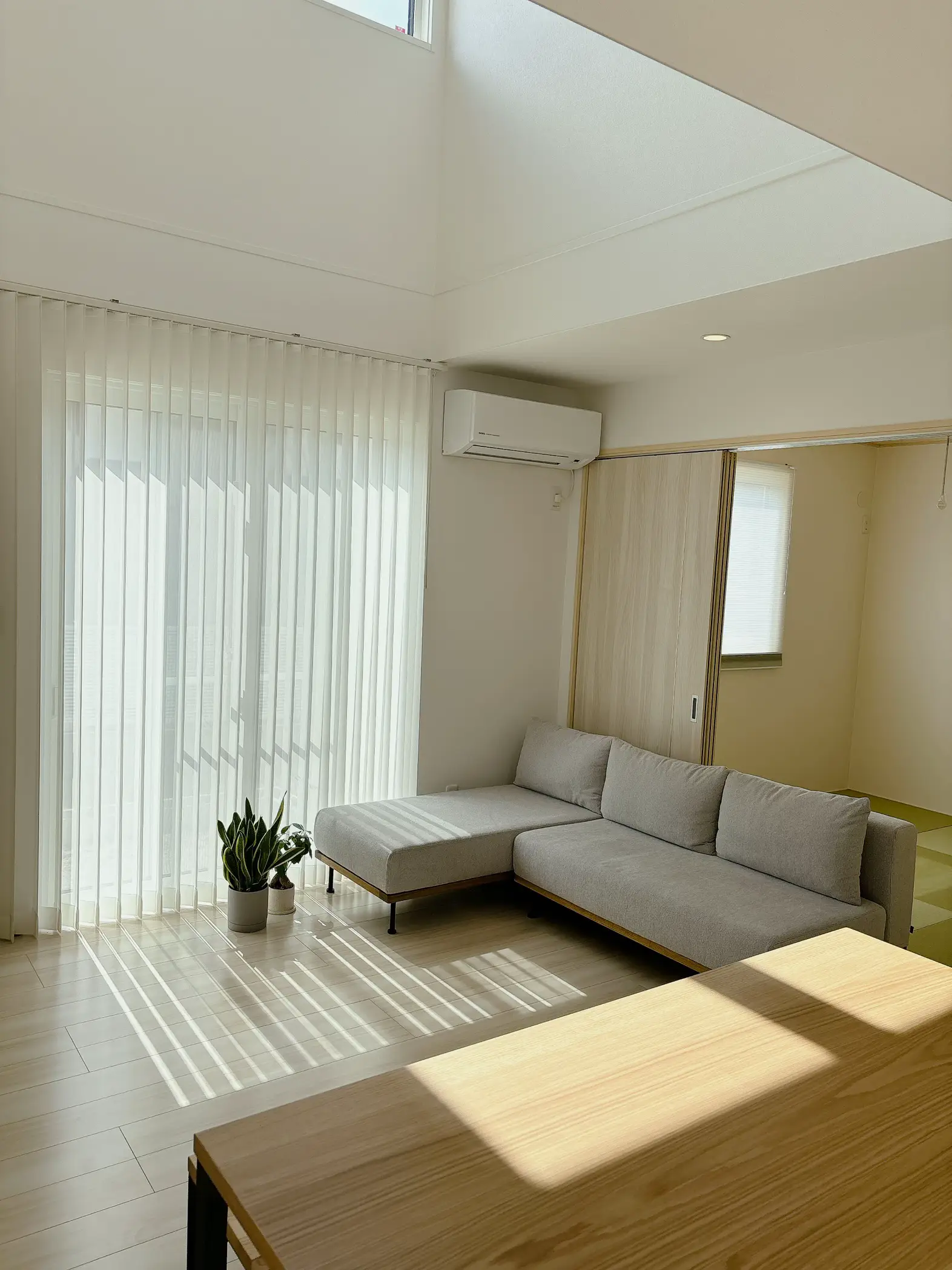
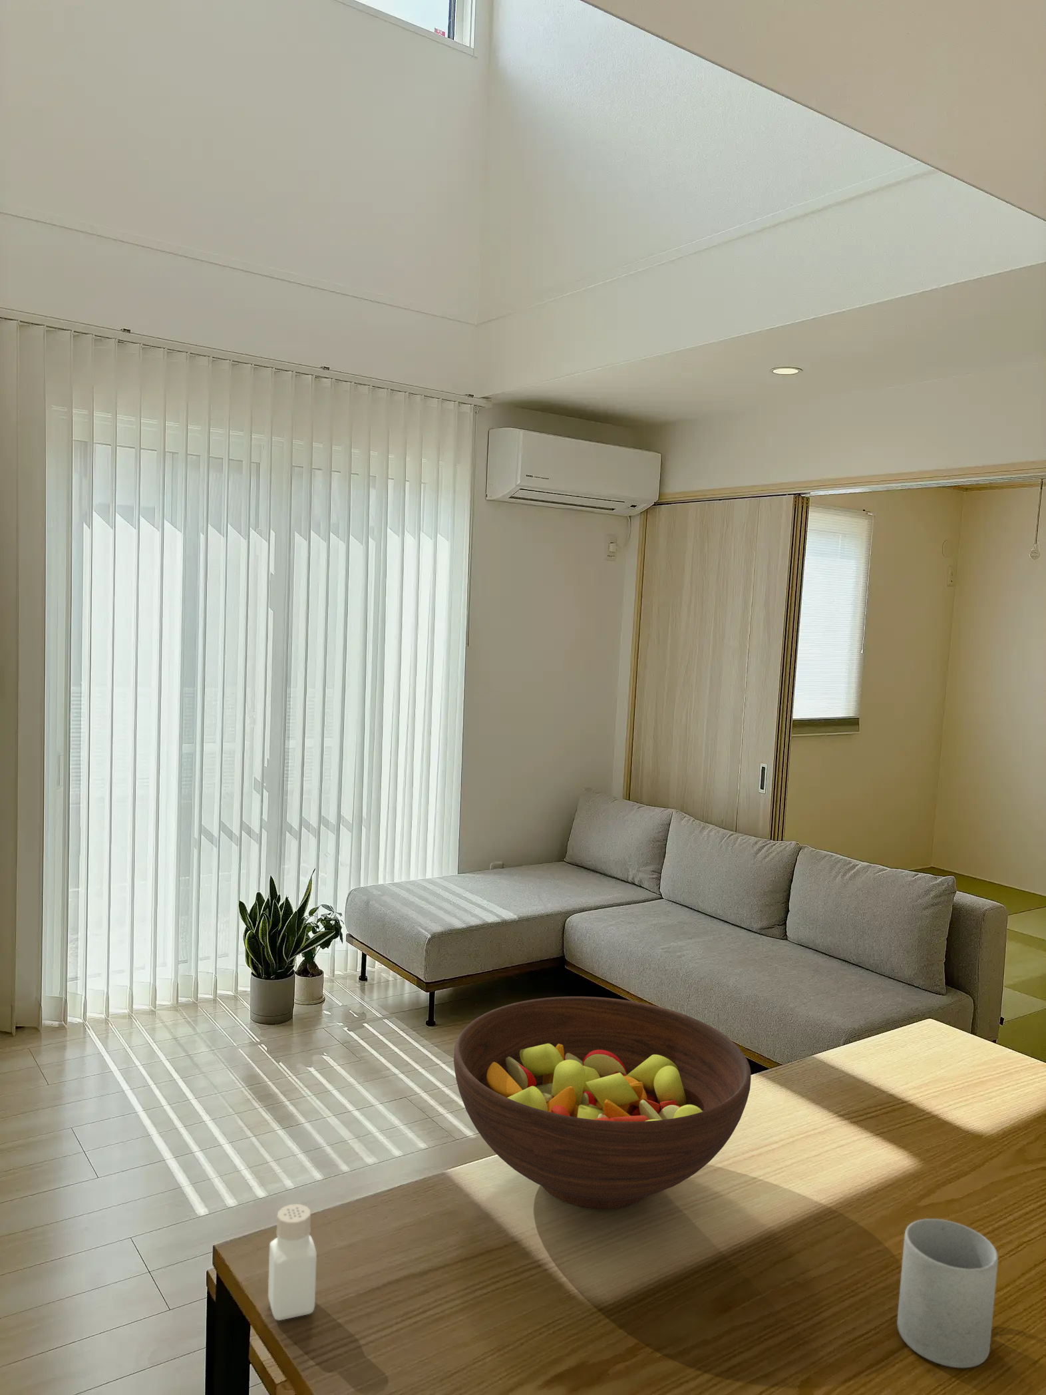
+ fruit bowl (598, 1116)
+ pepper shaker (292, 1260)
+ mug (956, 1283)
